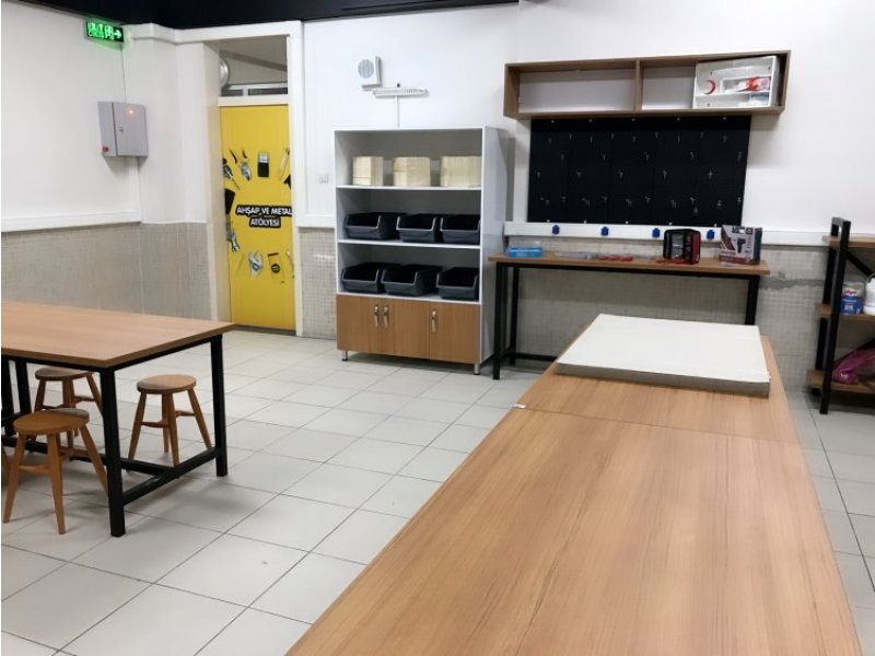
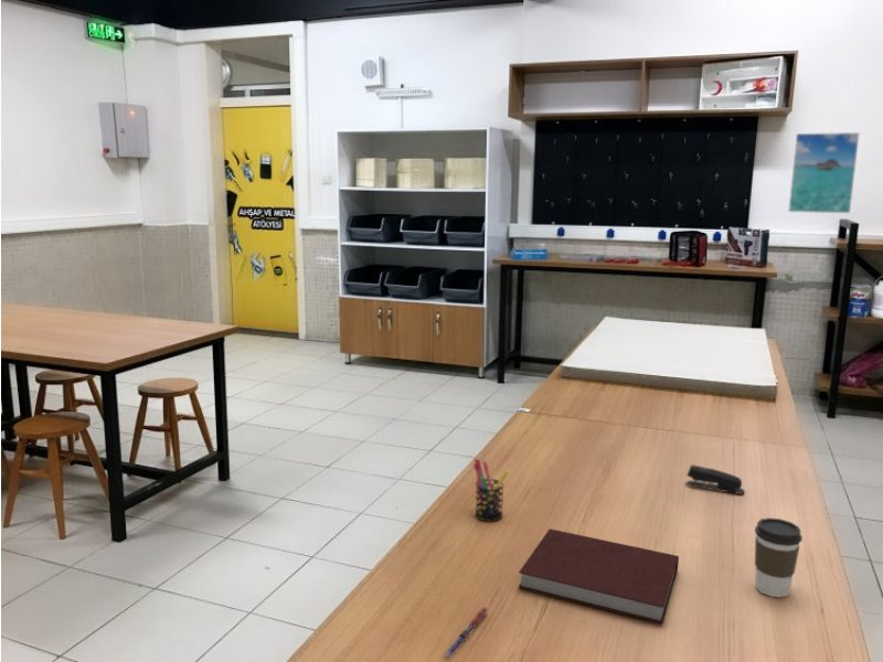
+ notebook (599, 570)
+ stapler (715, 478)
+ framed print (822, 173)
+ pen holder (487, 489)
+ coffee cup (775, 557)
+ pen (466, 630)
